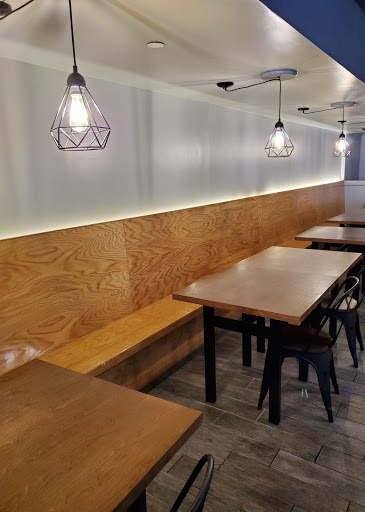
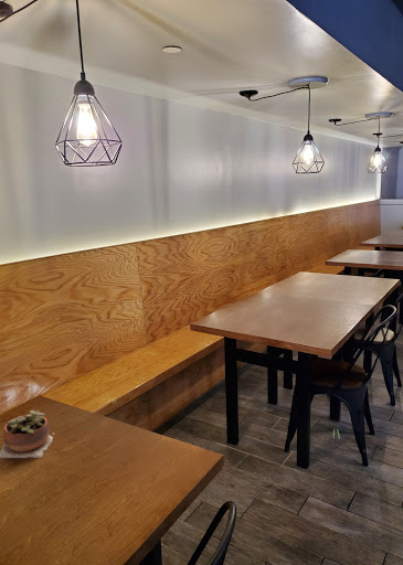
+ succulent plant (25, 427)
